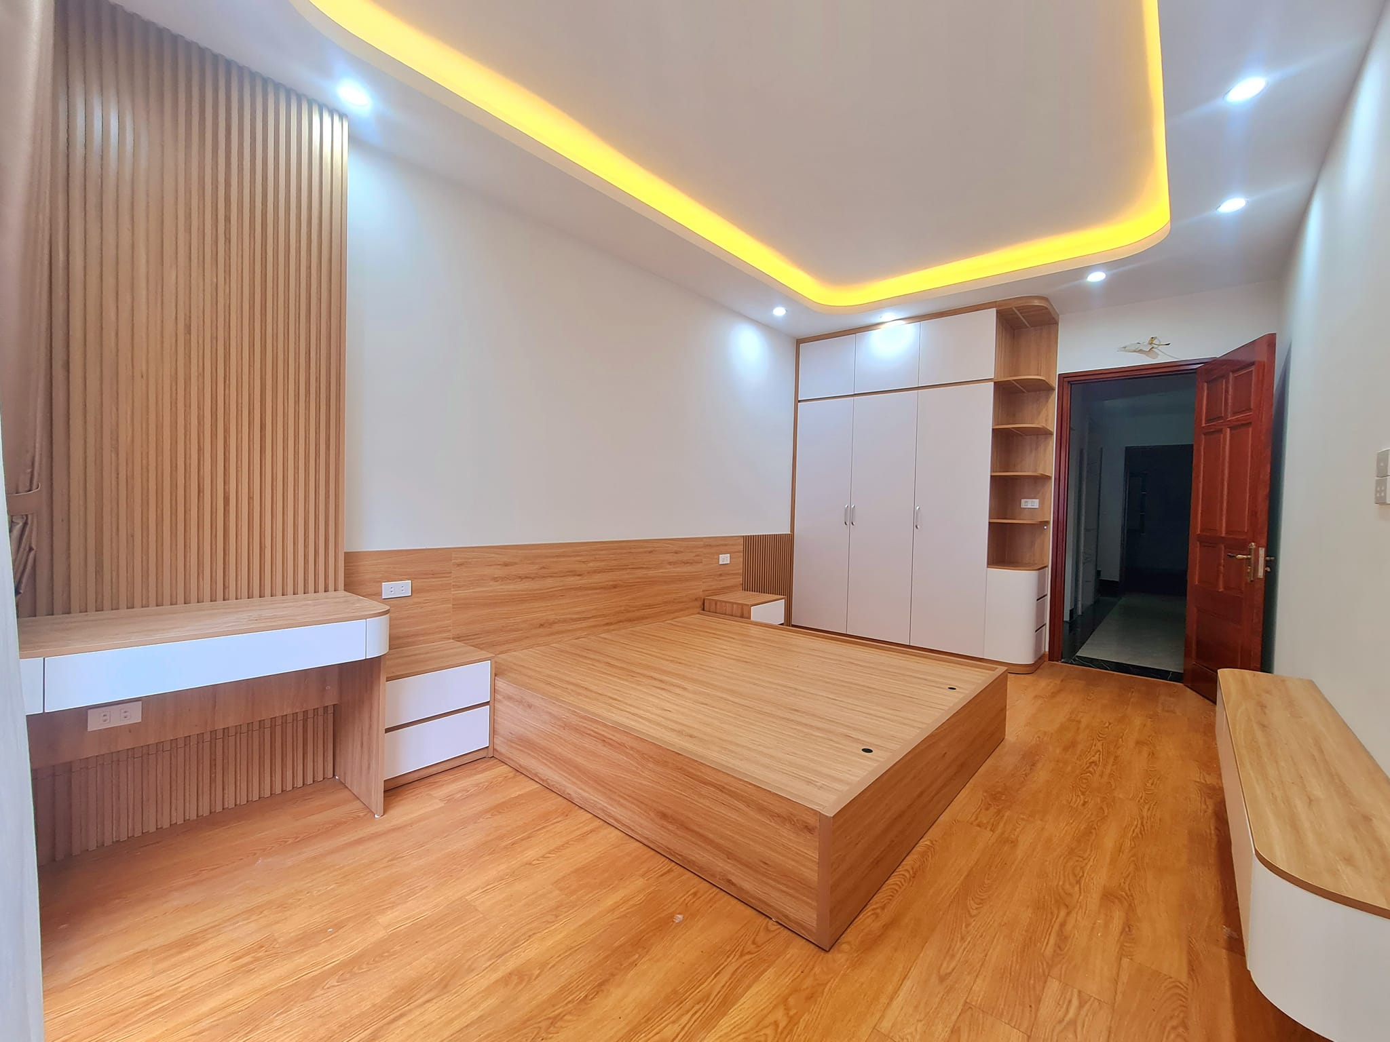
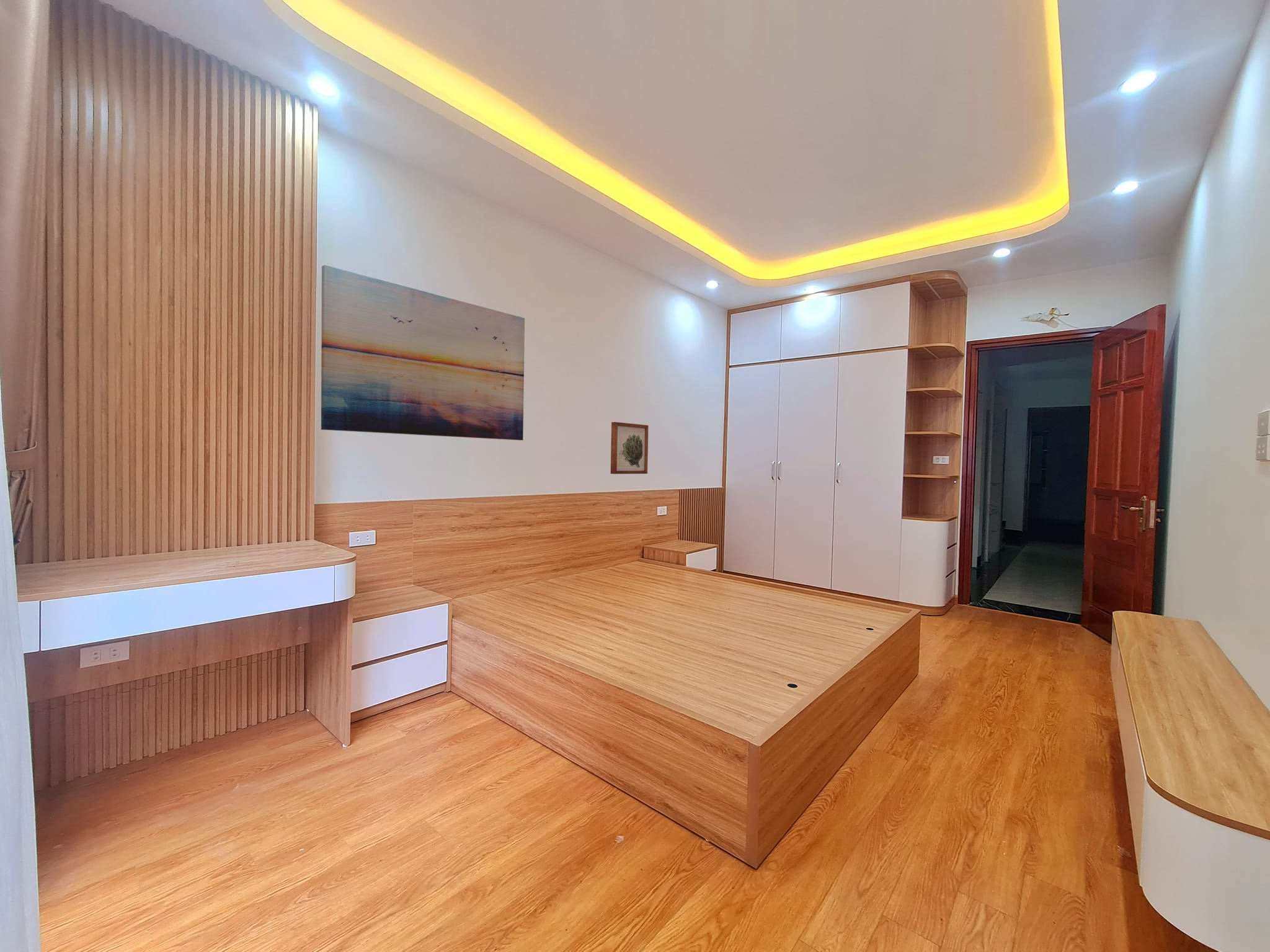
+ wall art (630, 449)
+ wall art (437, 366)
